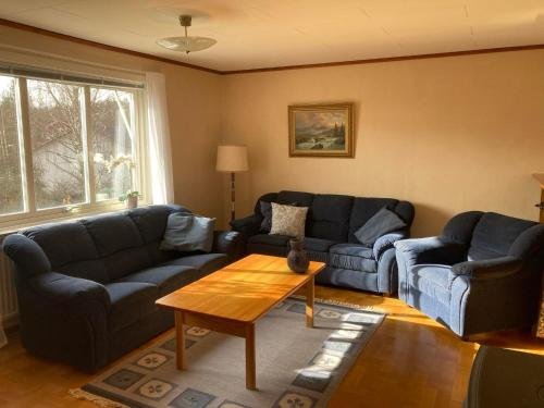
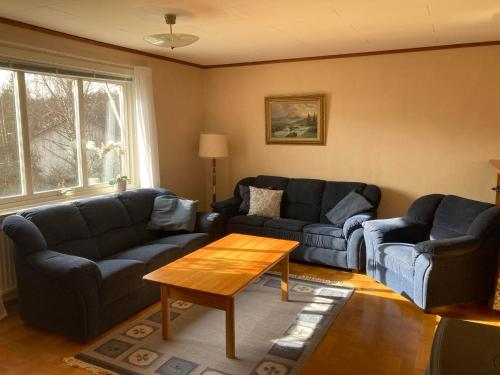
- vase (298, 255)
